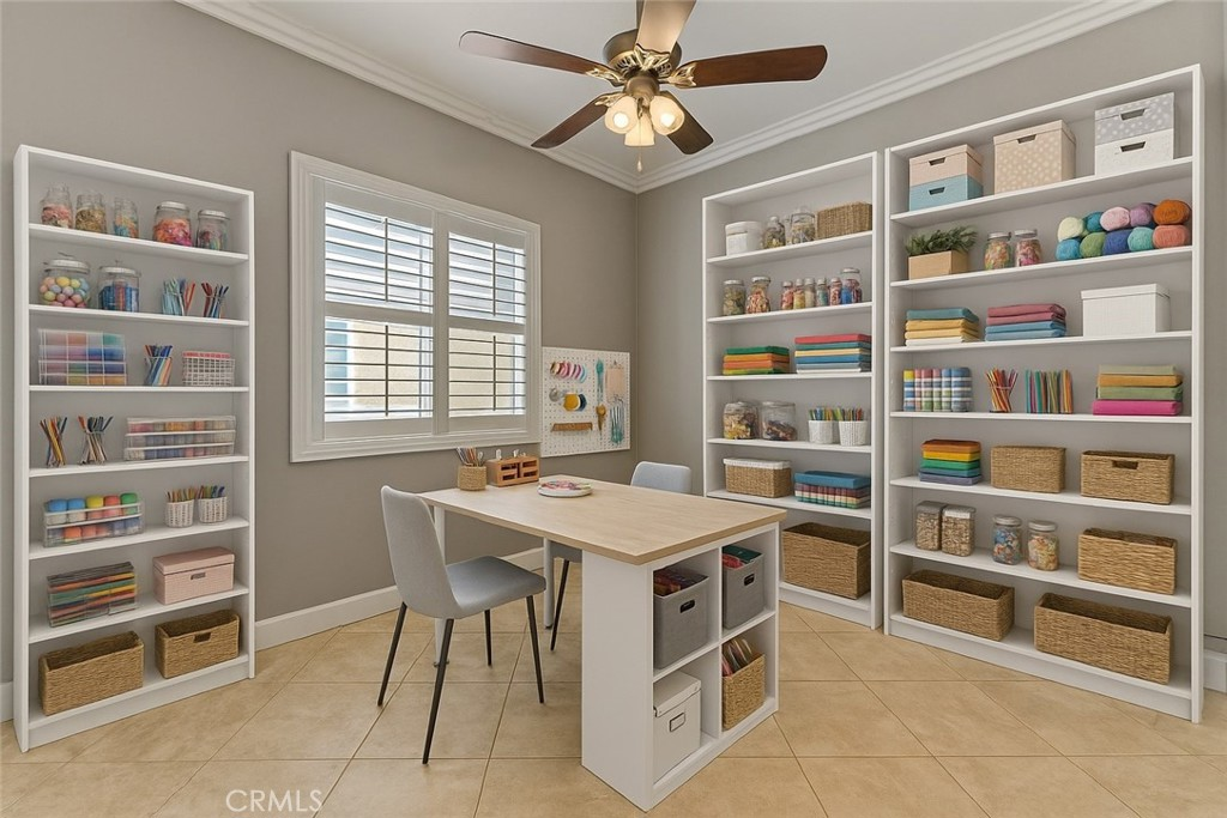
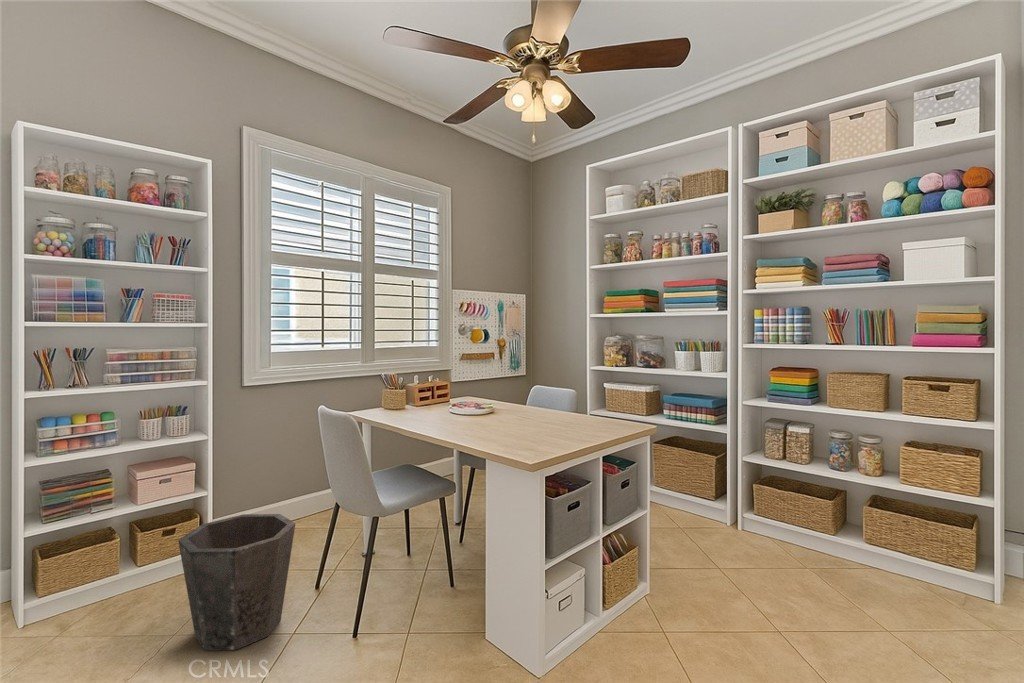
+ waste bin (239, 579)
